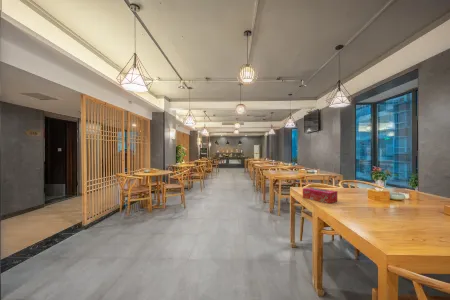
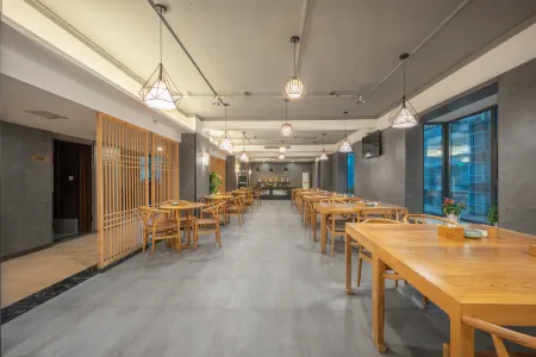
- tissue box (319, 194)
